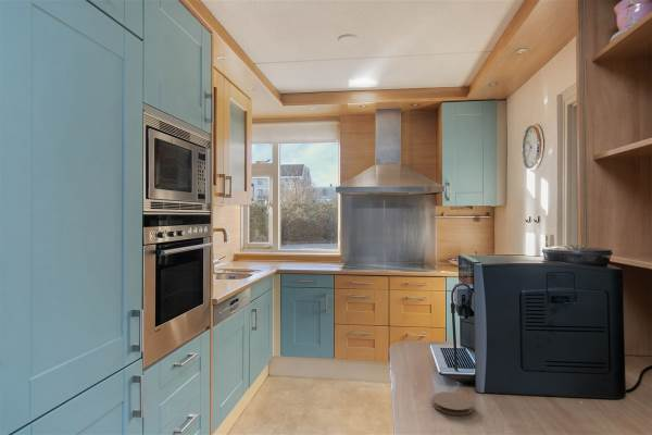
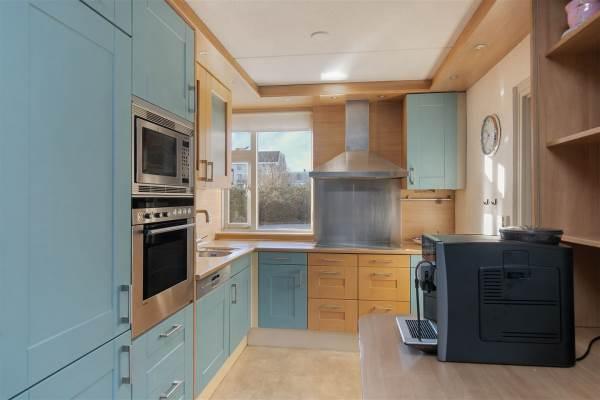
- coaster (452, 402)
